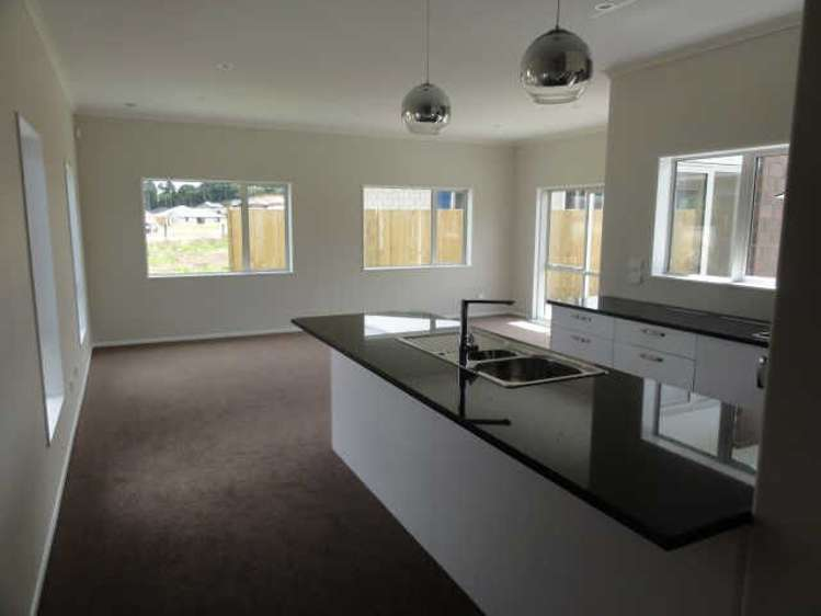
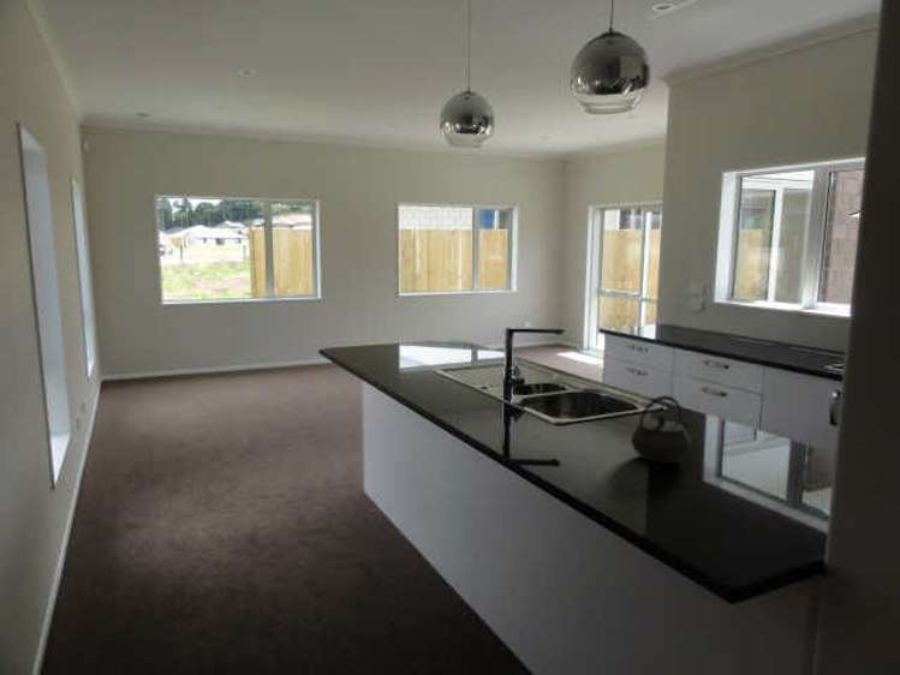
+ kettle (663, 426)
